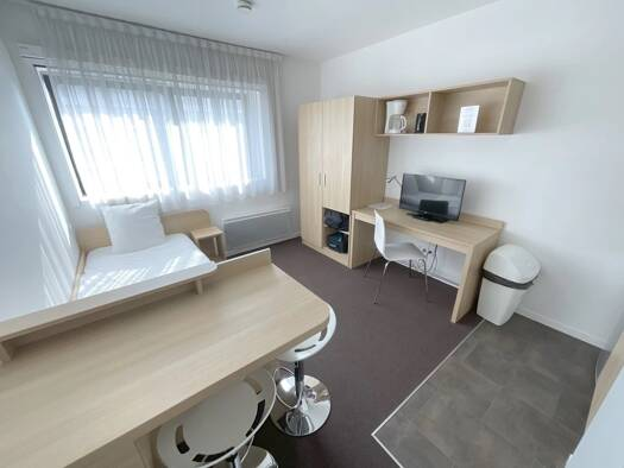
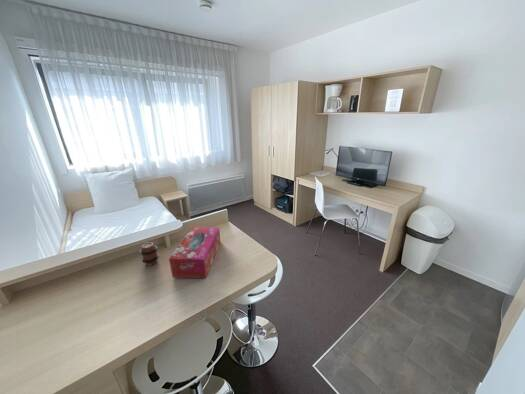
+ tissue box (198, 249)
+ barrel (149, 253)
